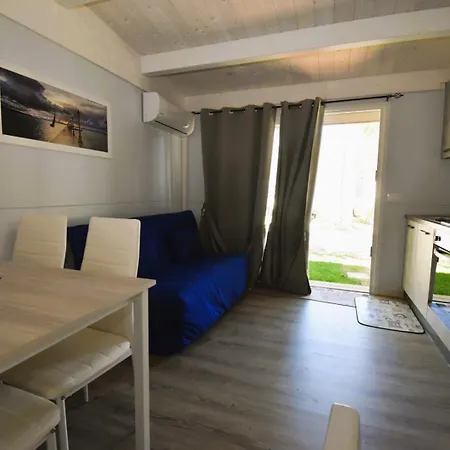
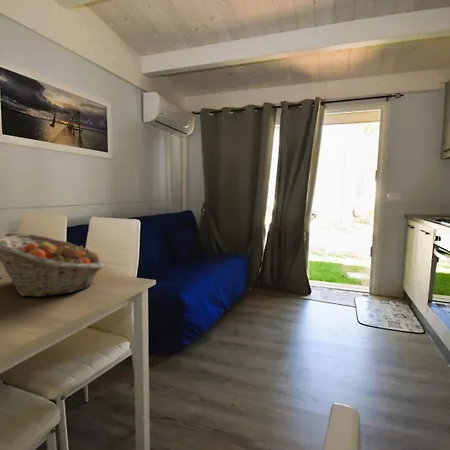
+ fruit basket (50, 259)
